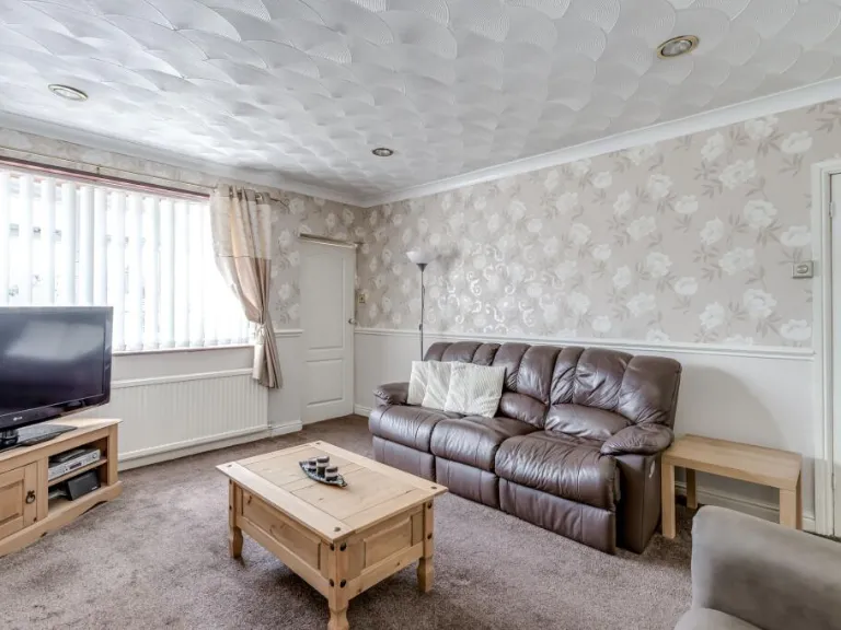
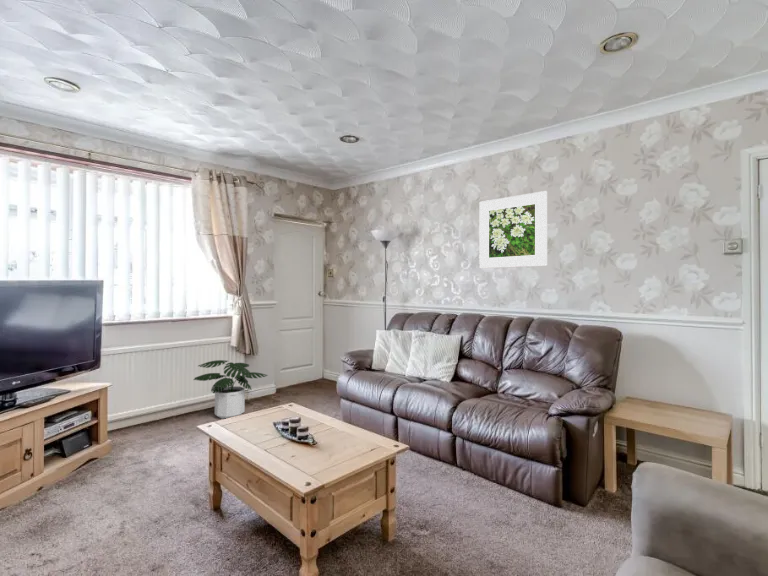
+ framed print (511, 232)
+ potted plant (231, 388)
